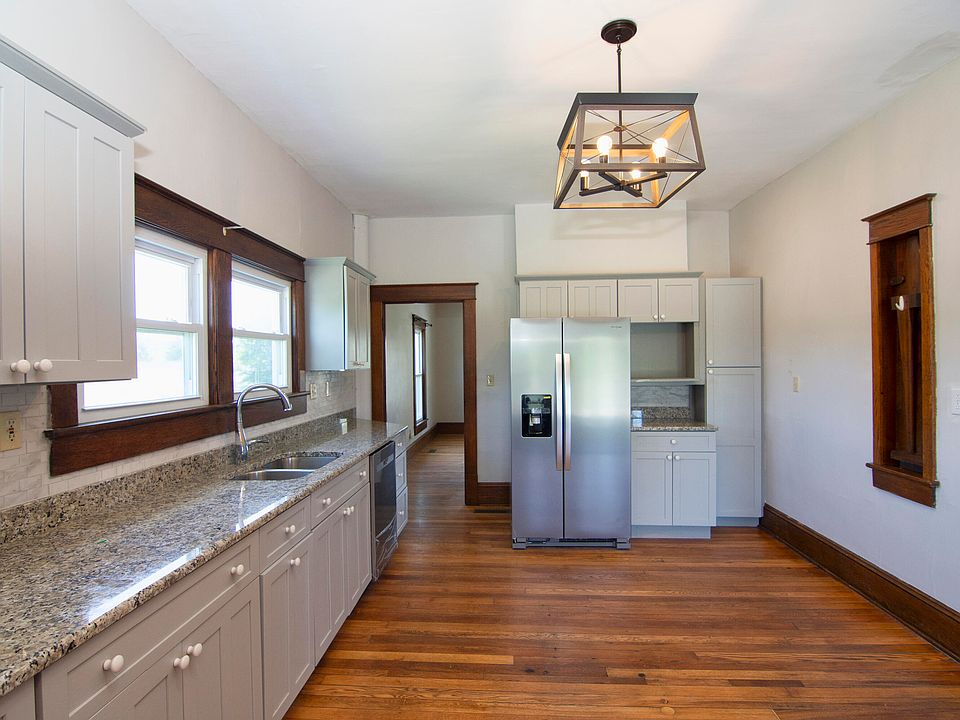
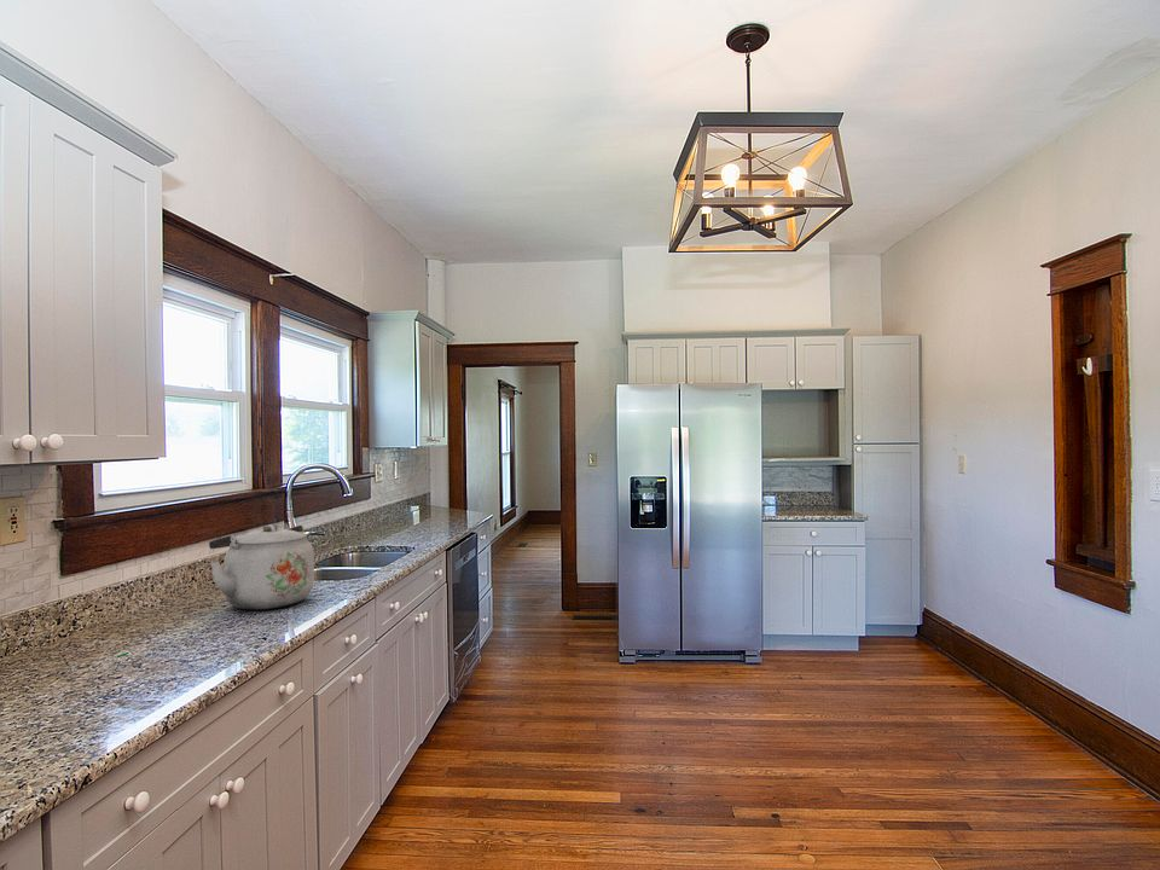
+ kettle (260, 564)
